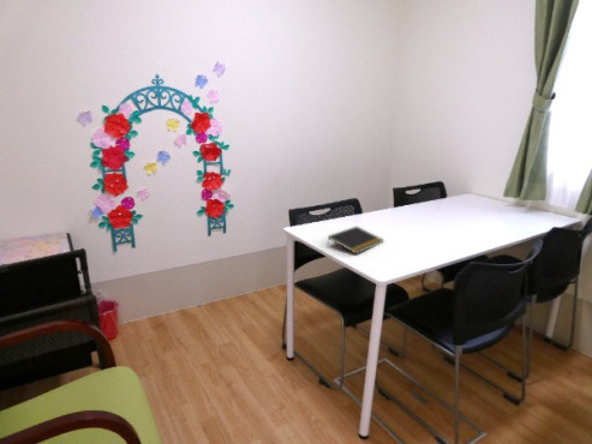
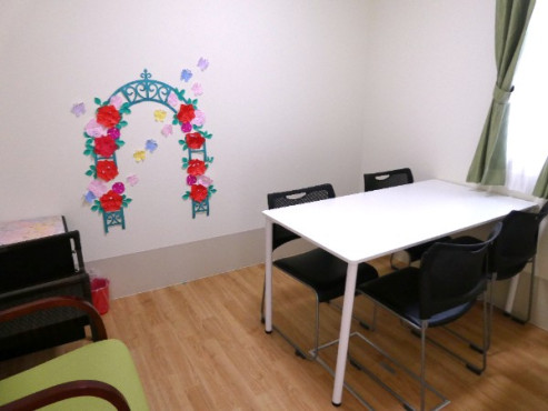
- notepad (355, 239)
